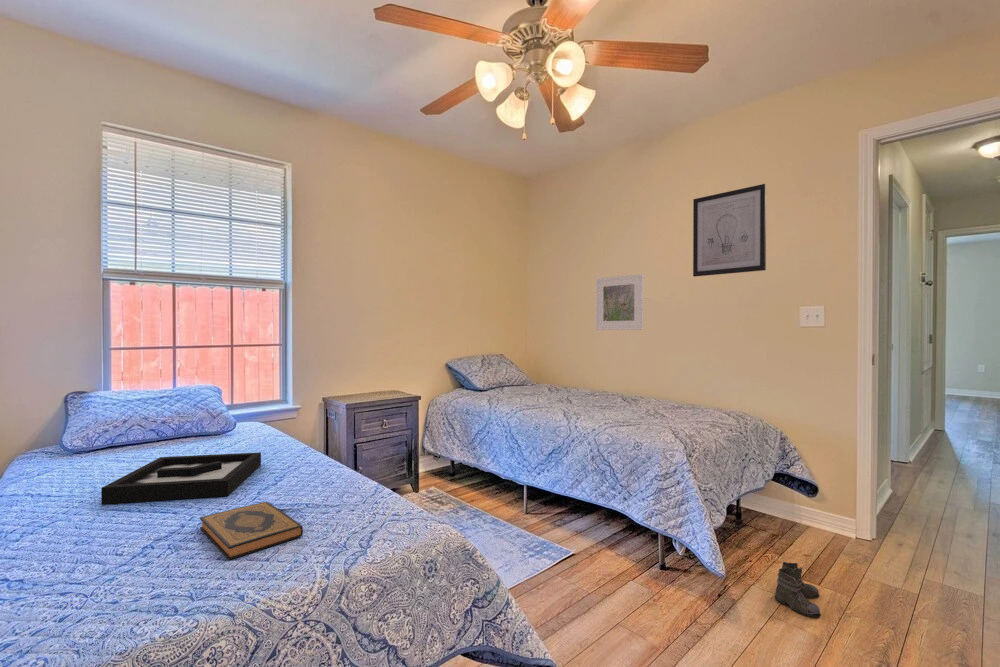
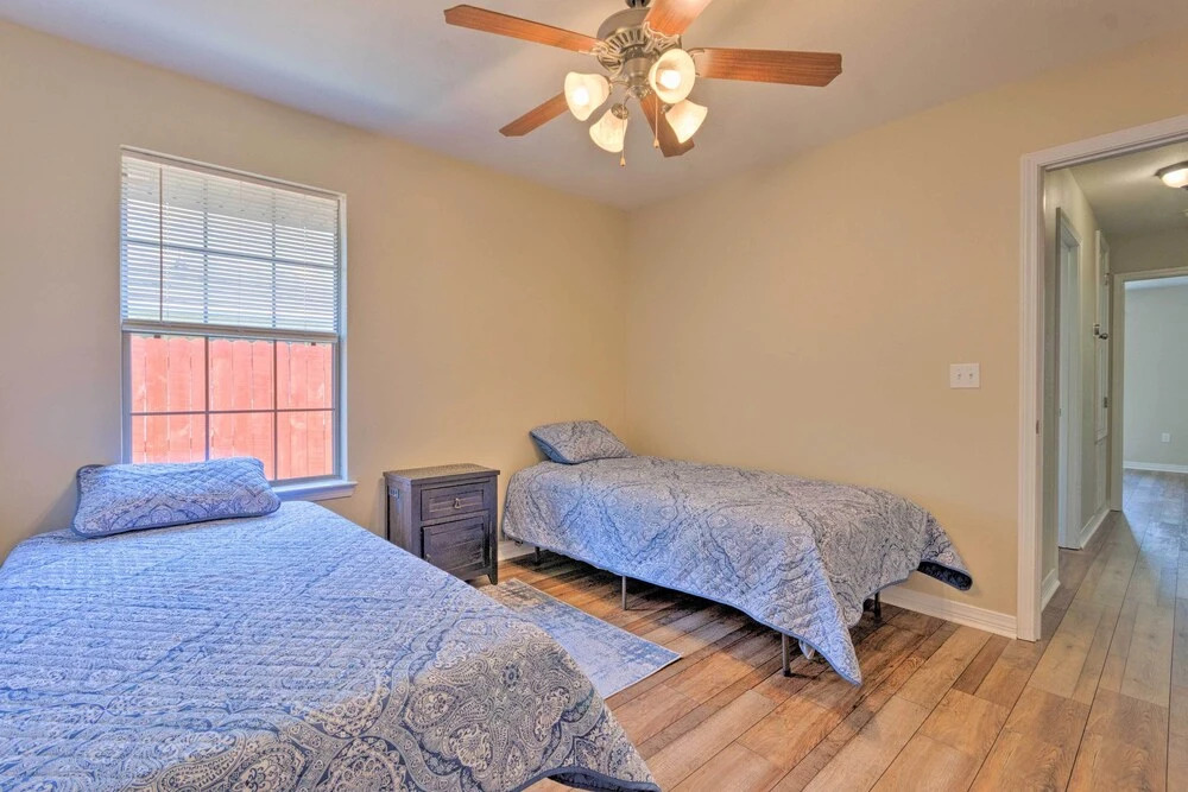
- hardback book (250, 526)
- wall art (727, 232)
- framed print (618, 303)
- decorative tray (191, 474)
- boots (798, 586)
